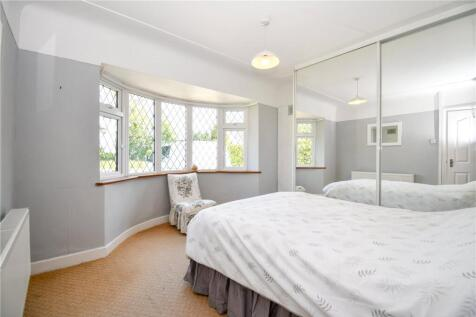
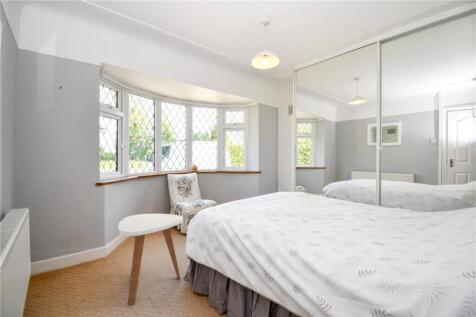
+ side table (142, 251)
